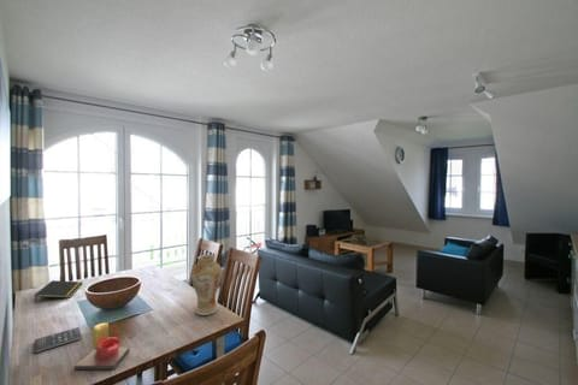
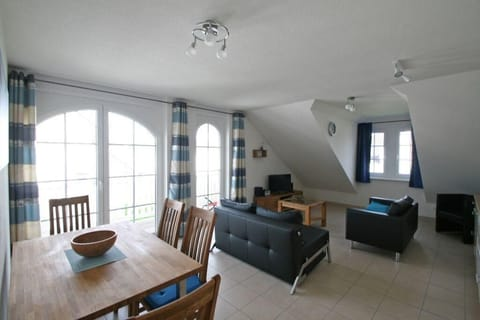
- candle (104, 344)
- vase (206, 283)
- smartphone (58, 339)
- notepad (60, 289)
